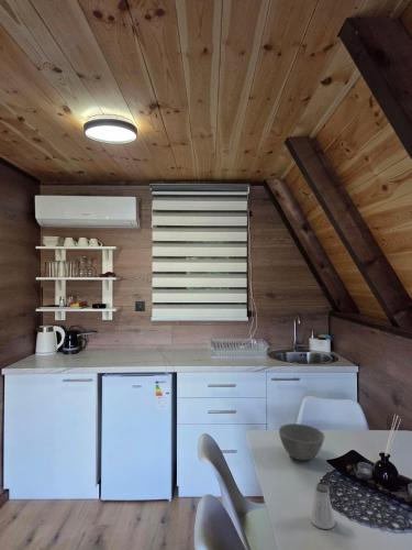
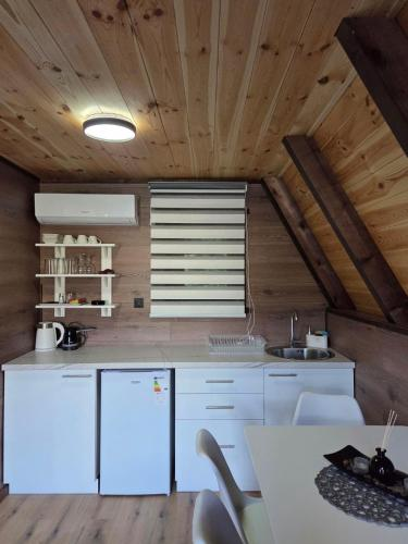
- saltshaker (322, 504)
- bowl (301, 443)
